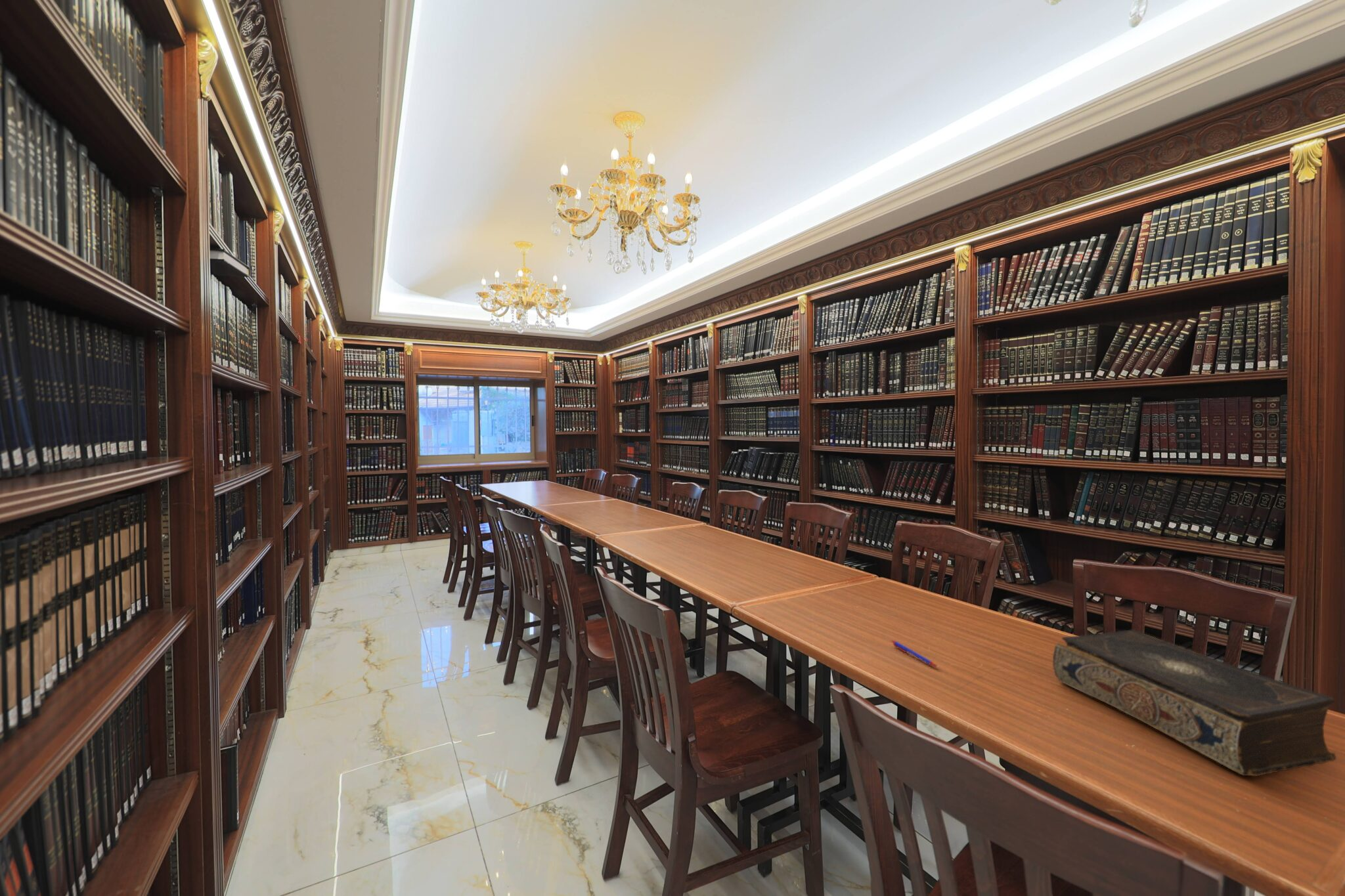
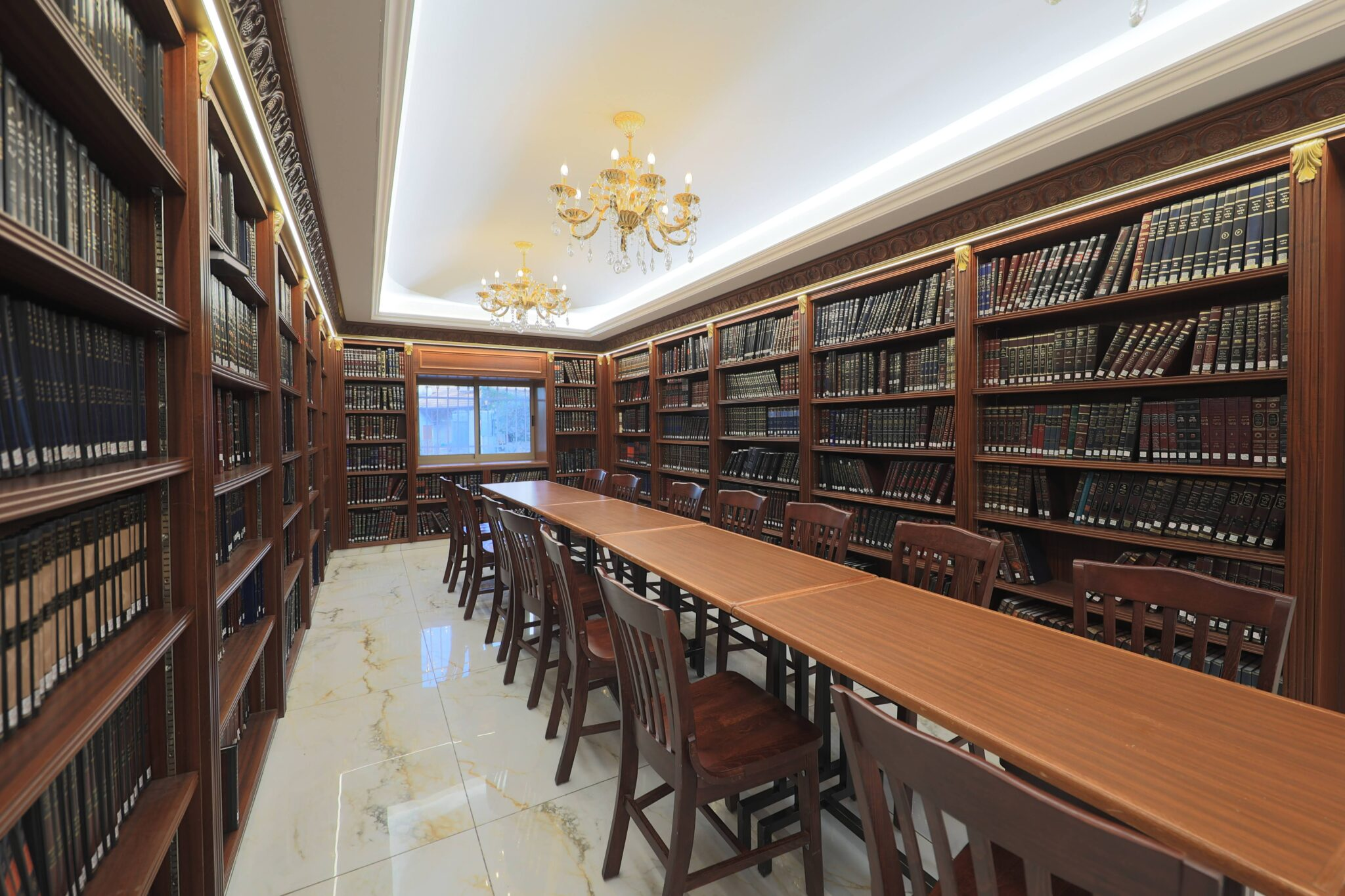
- pen (914, 653)
- book (1177, 689)
